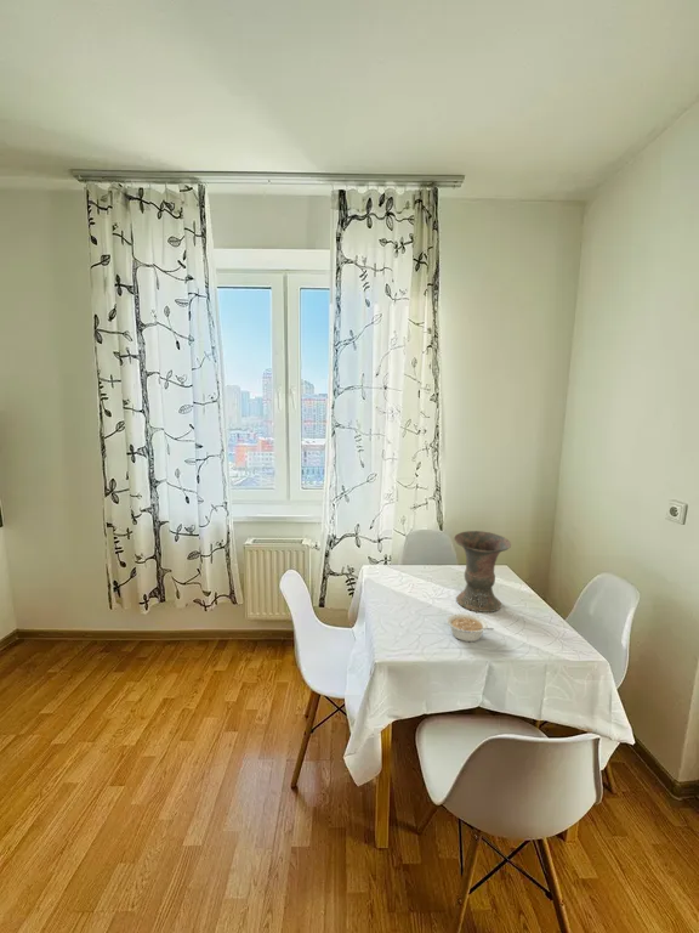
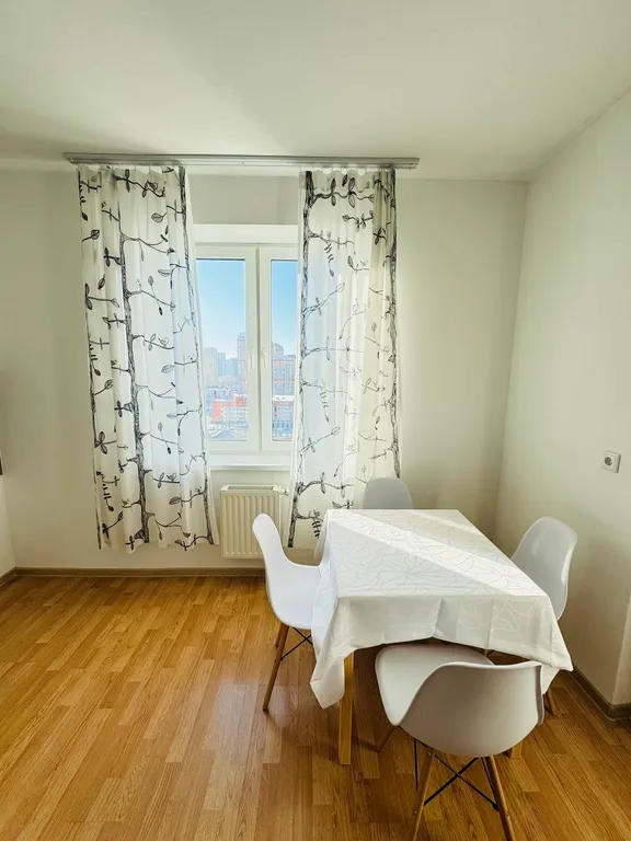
- legume (467, 627)
- vase (479, 571)
